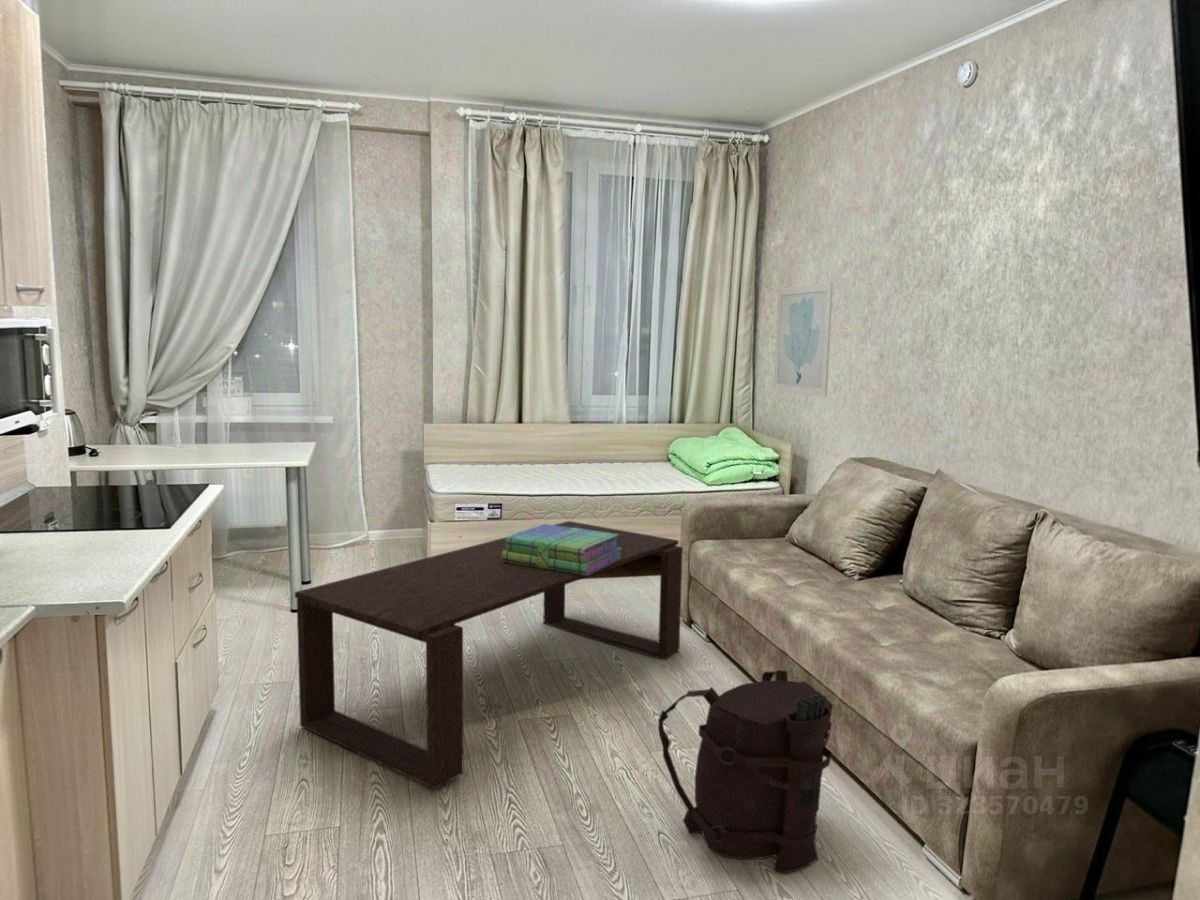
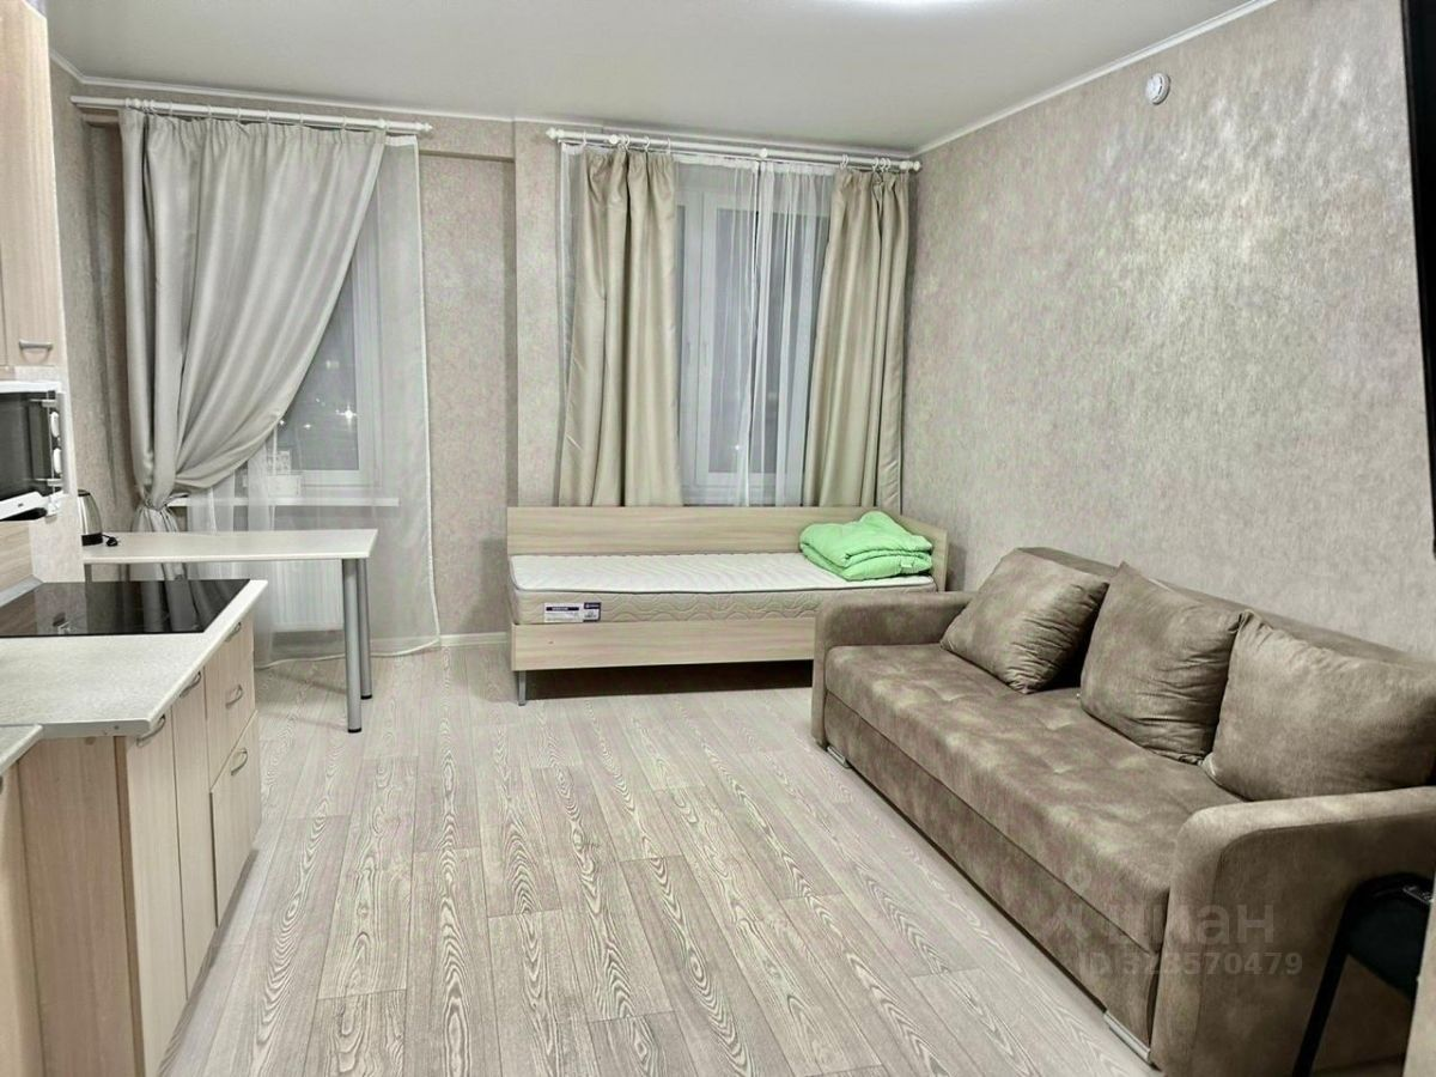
- stack of books (562, 547)
- backpack (762, 757)
- coffee table (506, 605)
- wall art (801, 340)
